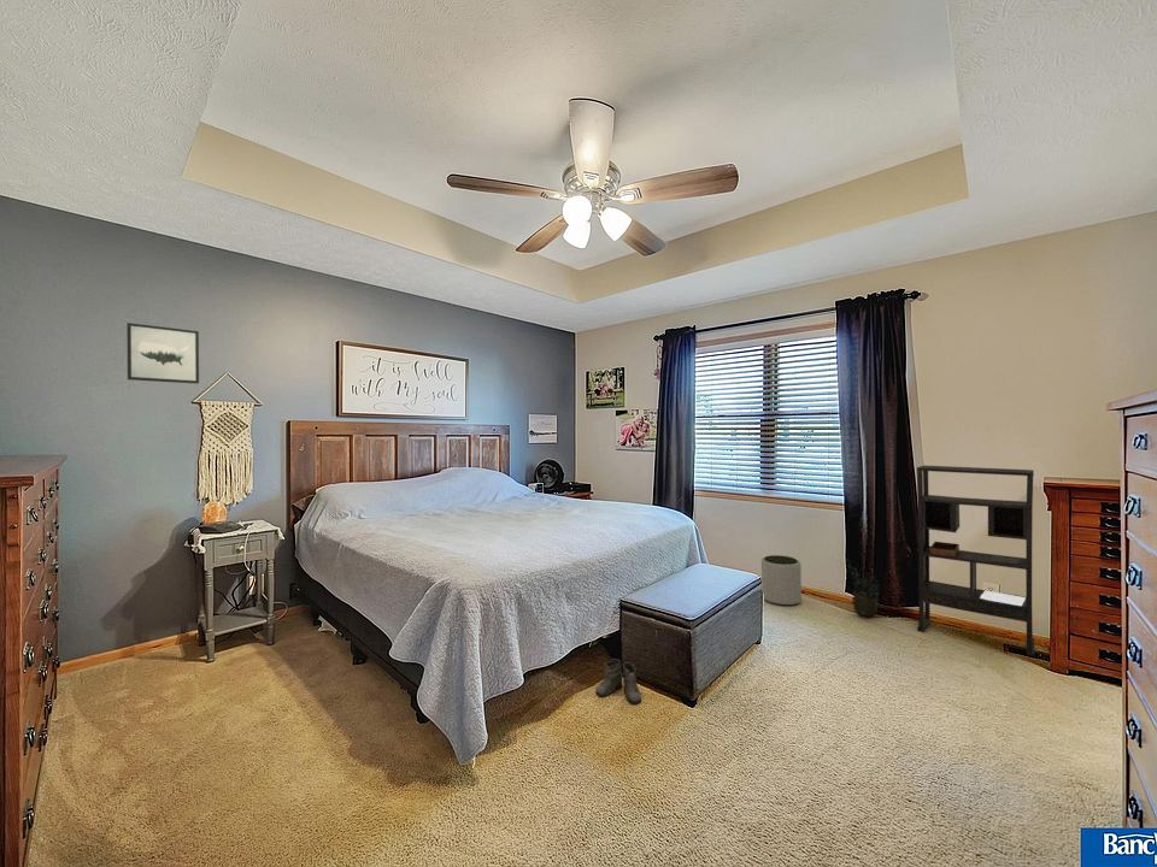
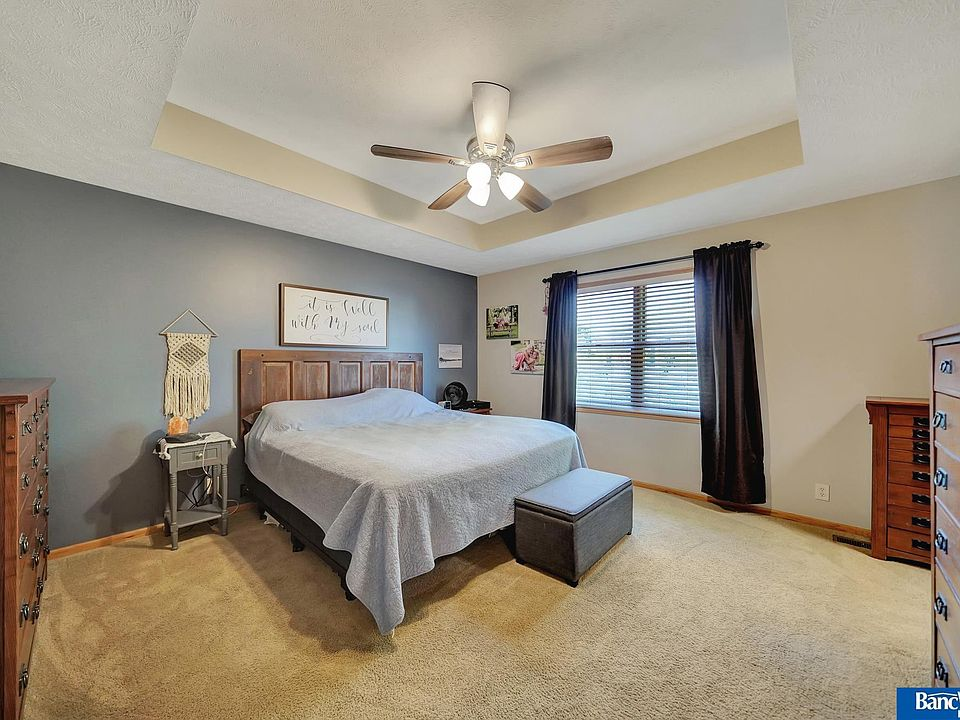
- potted plant (863, 588)
- wall art (164, 354)
- plant pot (781, 579)
- boots (618, 679)
- bookshelf (973, 552)
